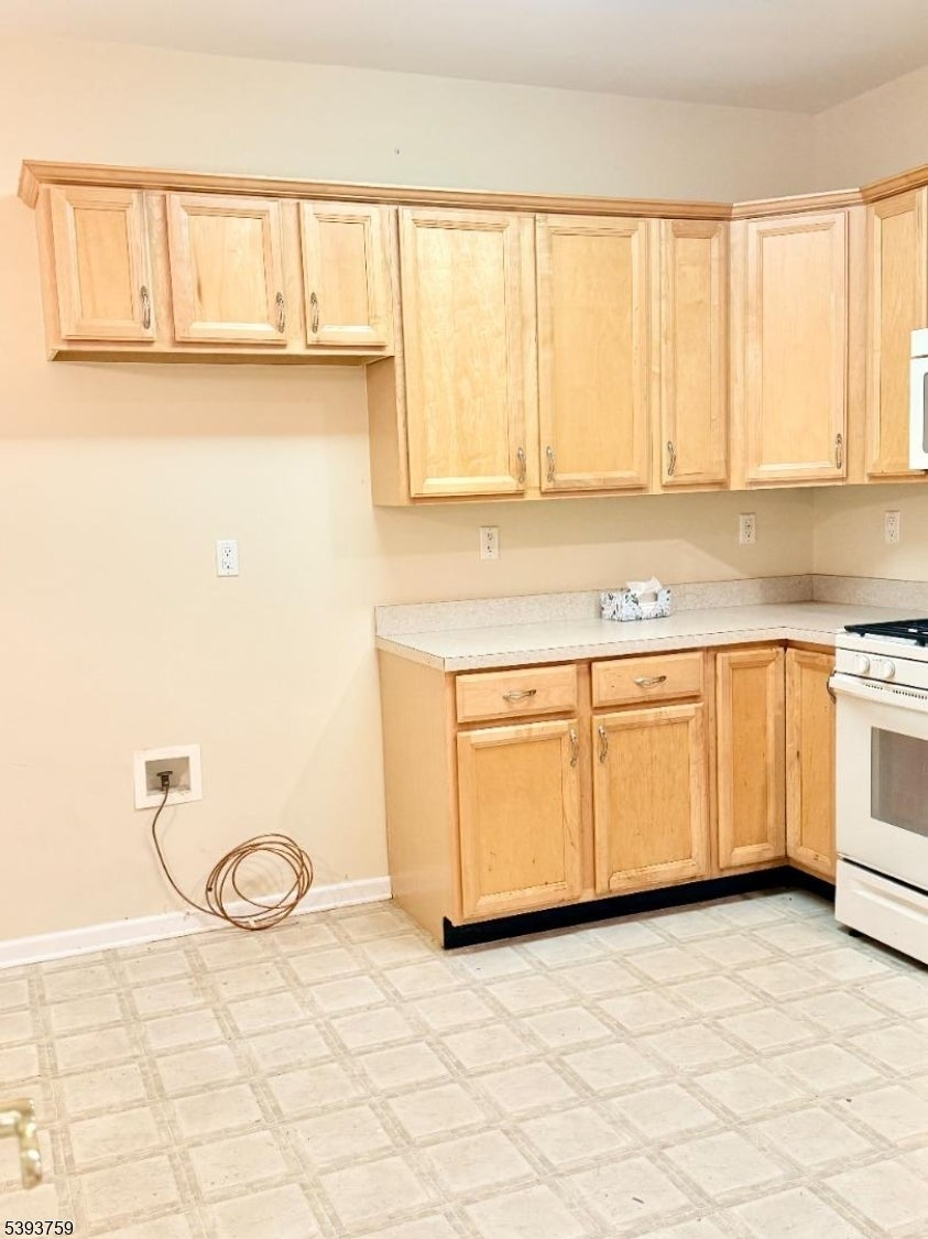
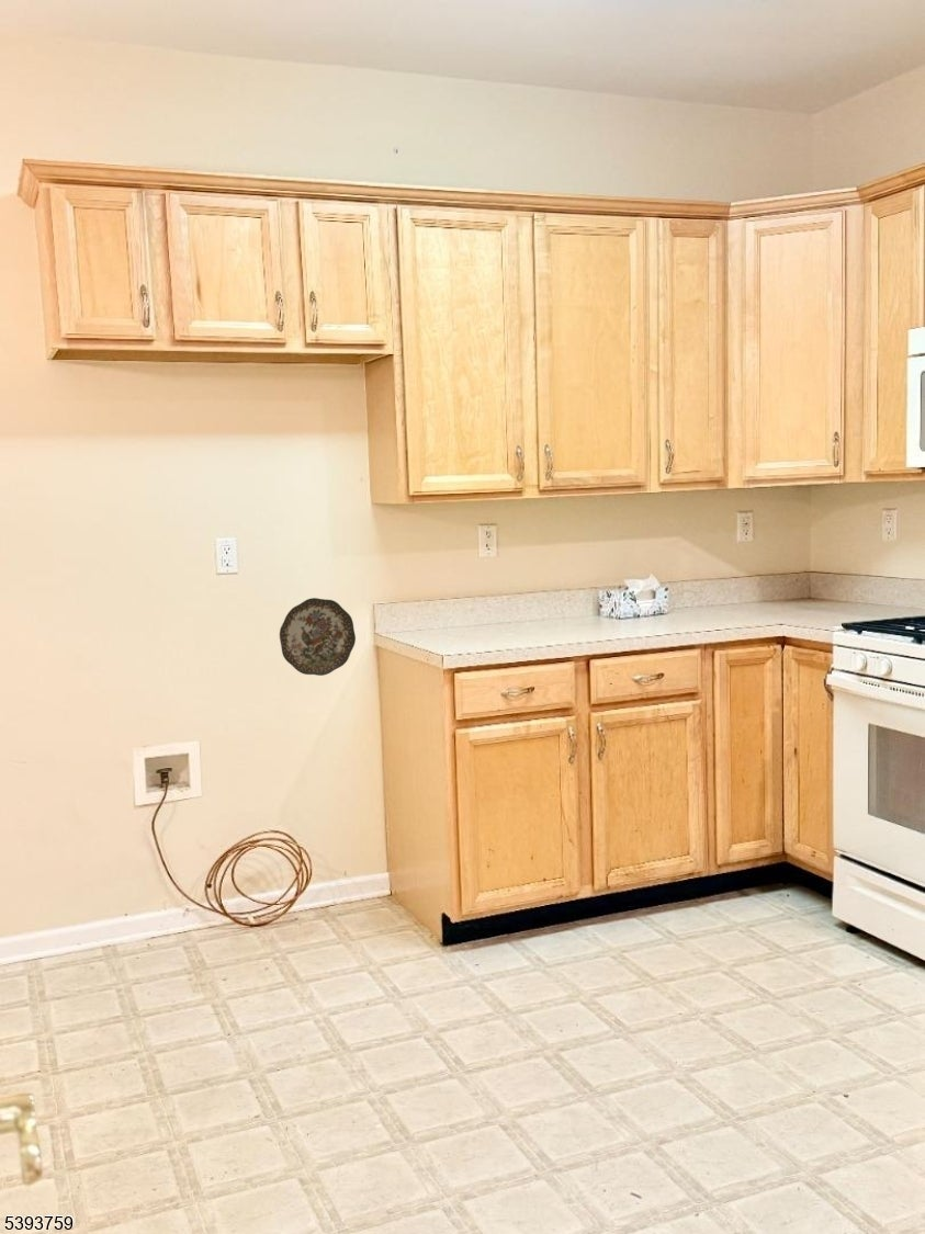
+ decorative plate (316, 636)
